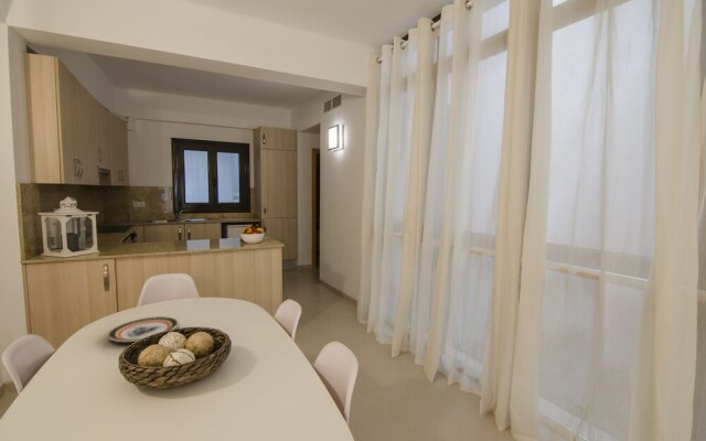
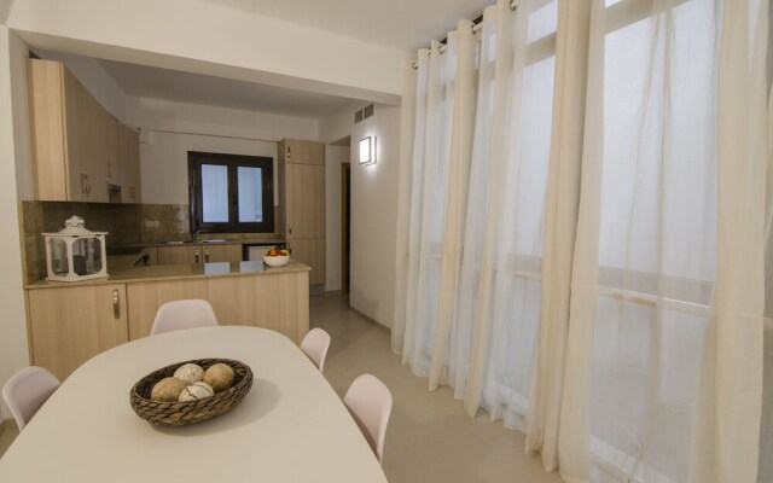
- plate (145, 330)
